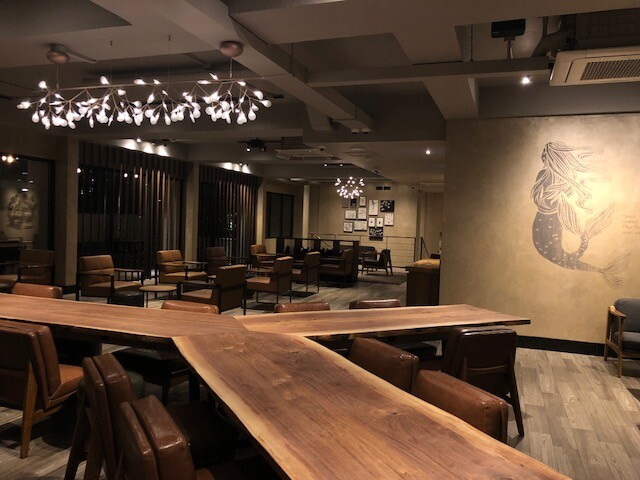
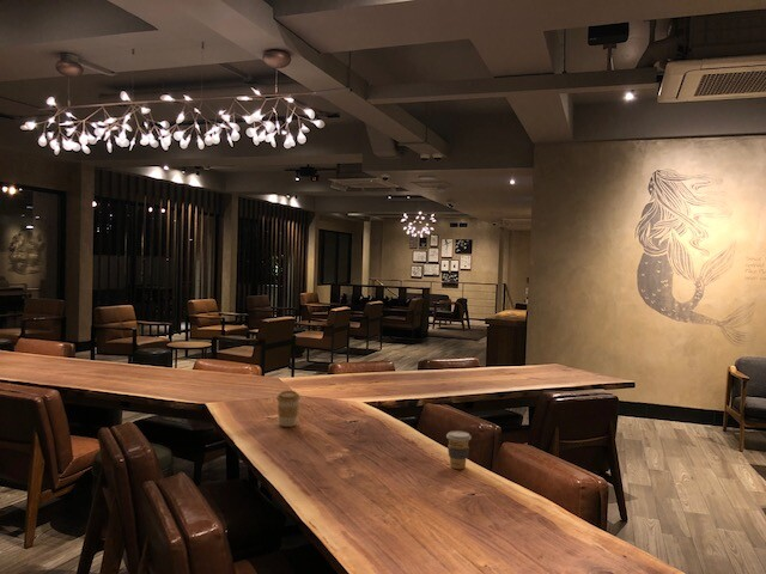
+ coffee cup (287, 408)
+ coffee cup (457, 450)
